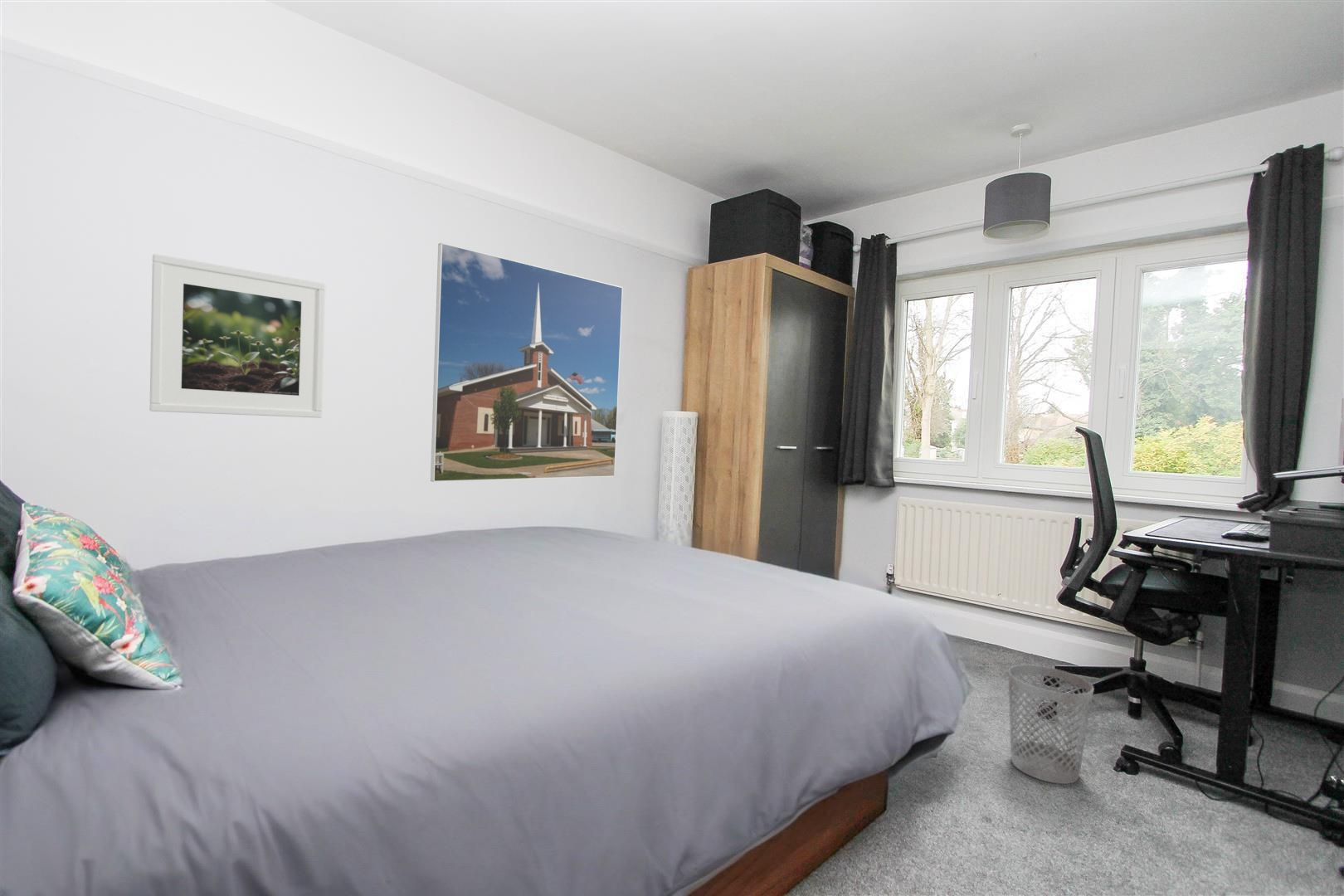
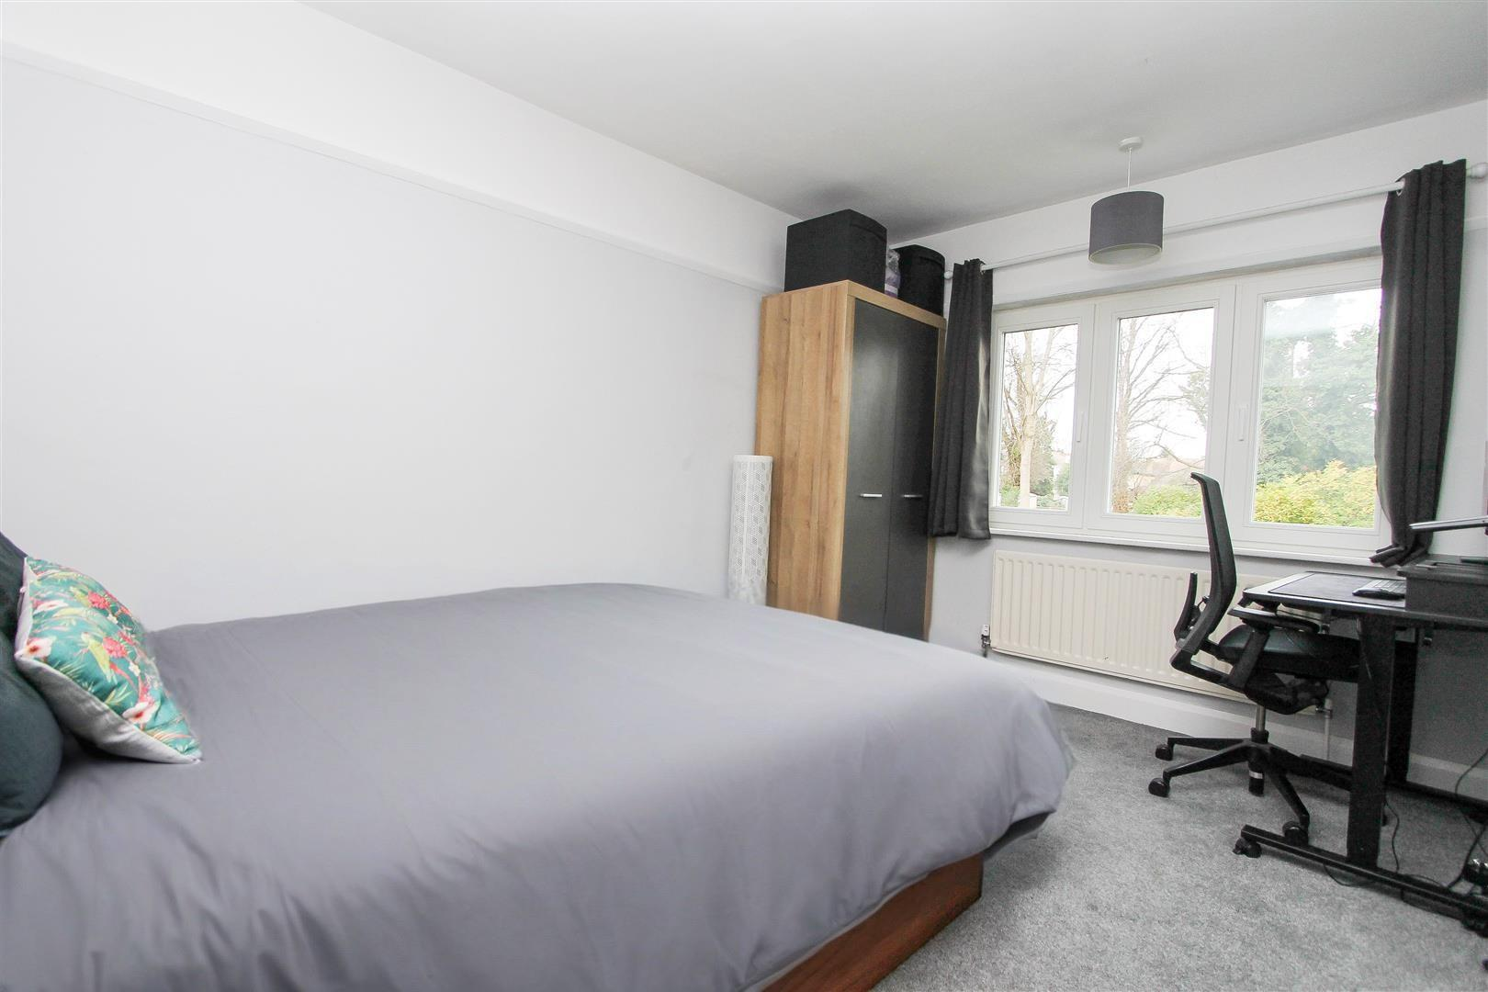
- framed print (244, 343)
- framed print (537, 373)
- wastebasket (1047, 723)
